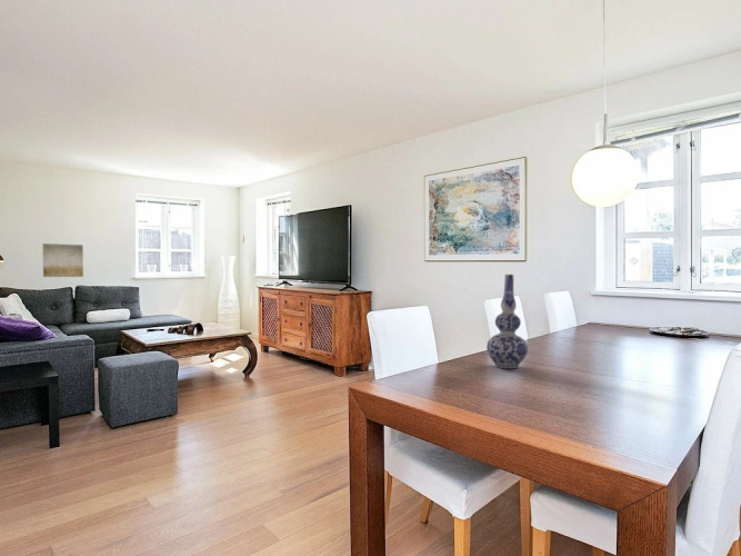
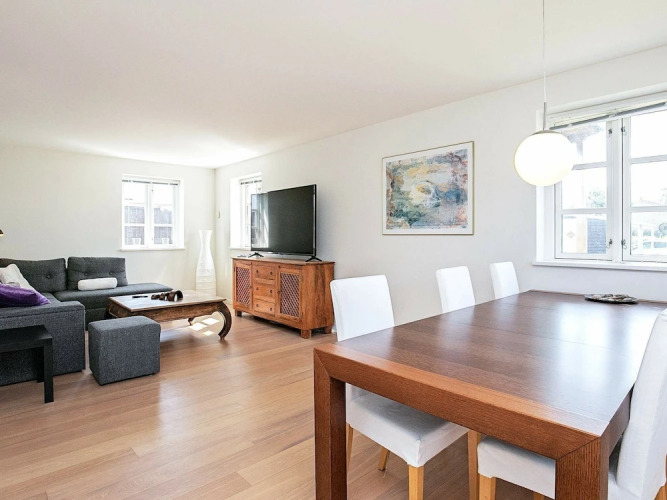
- wall art (63, 260)
- vase (507, 319)
